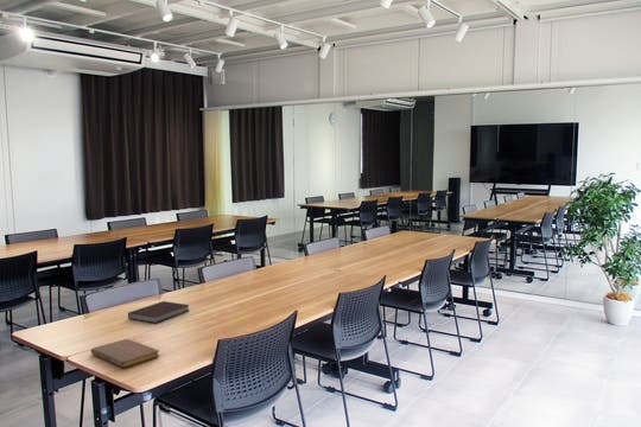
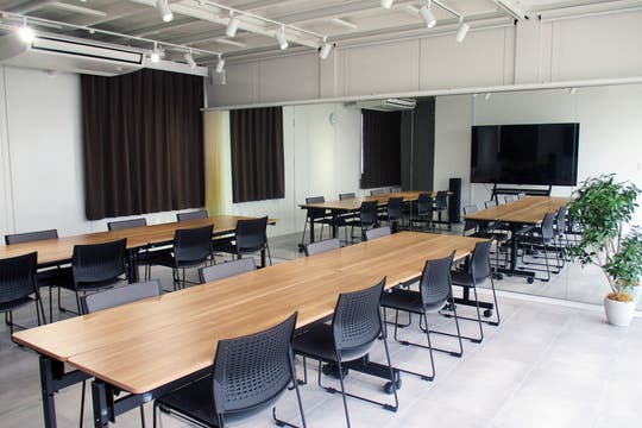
- notebook (125, 352)
- notebook (159, 311)
